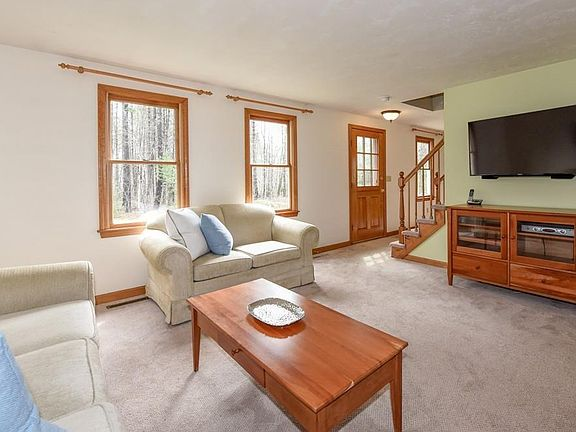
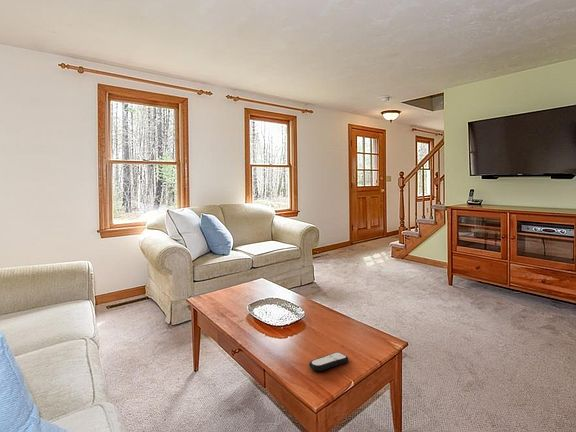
+ remote control (328, 361)
